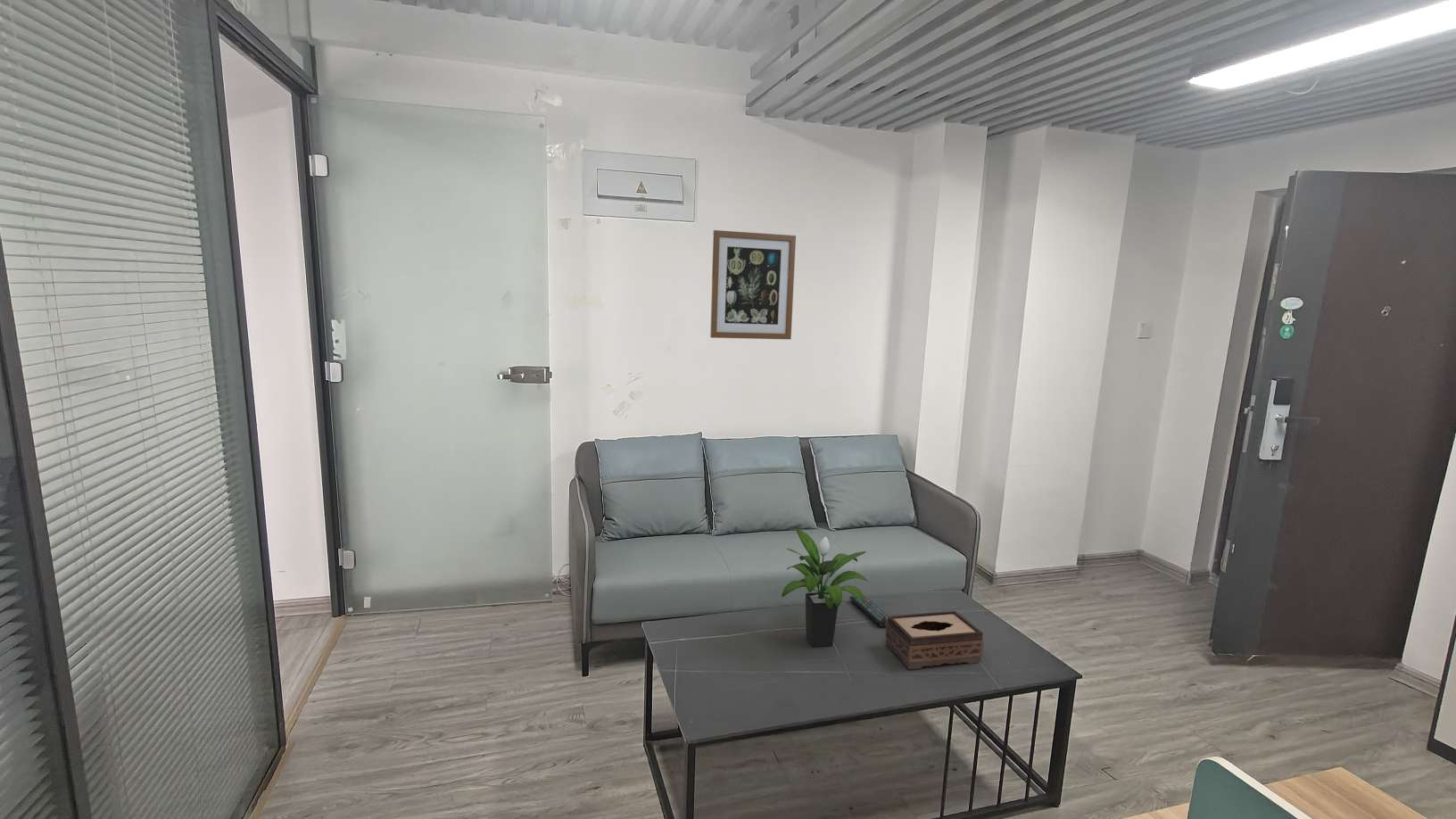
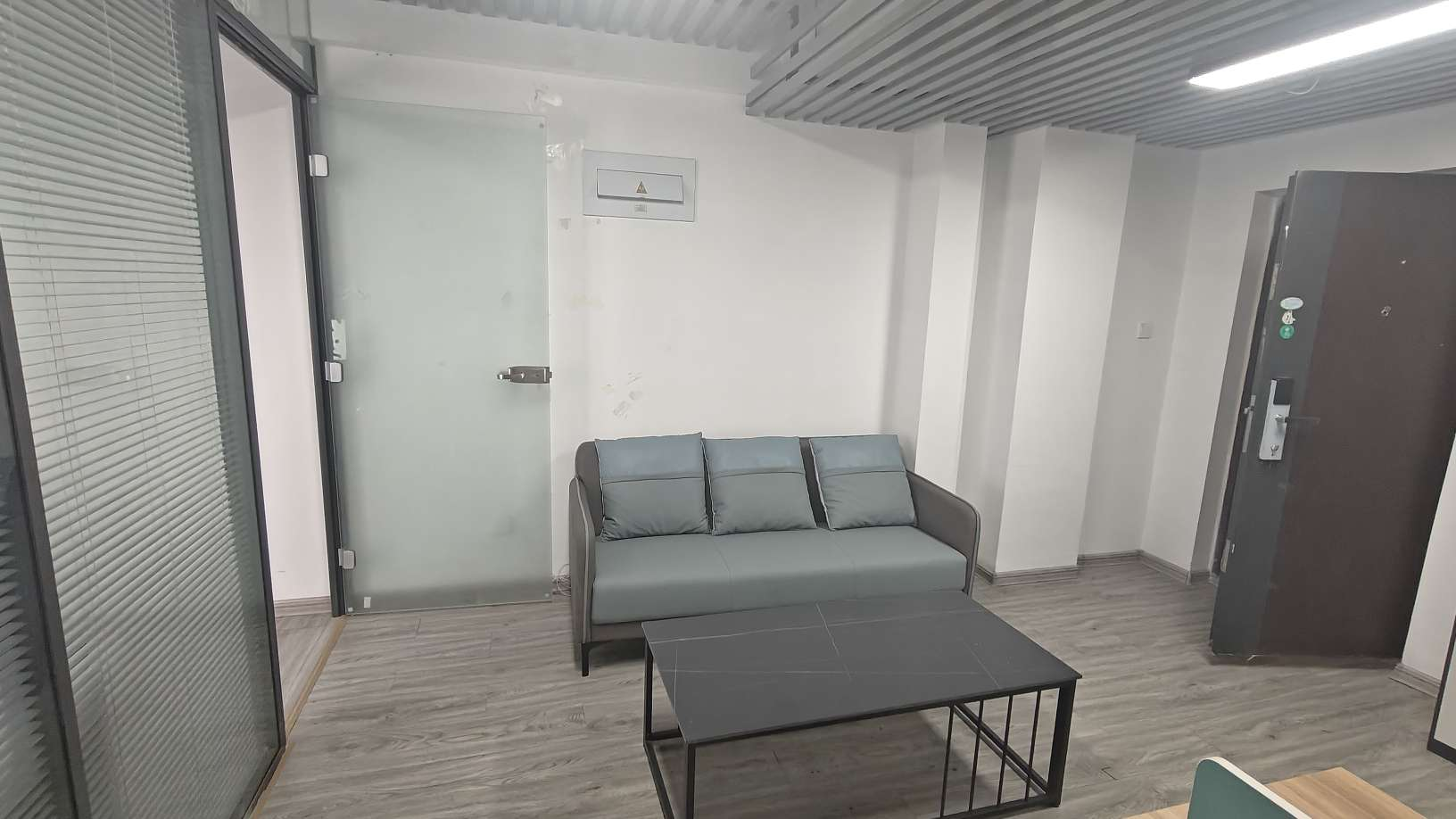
- wall art (753, 286)
- potted plant (823, 591)
- remote control (870, 609)
- tissue box (932, 639)
